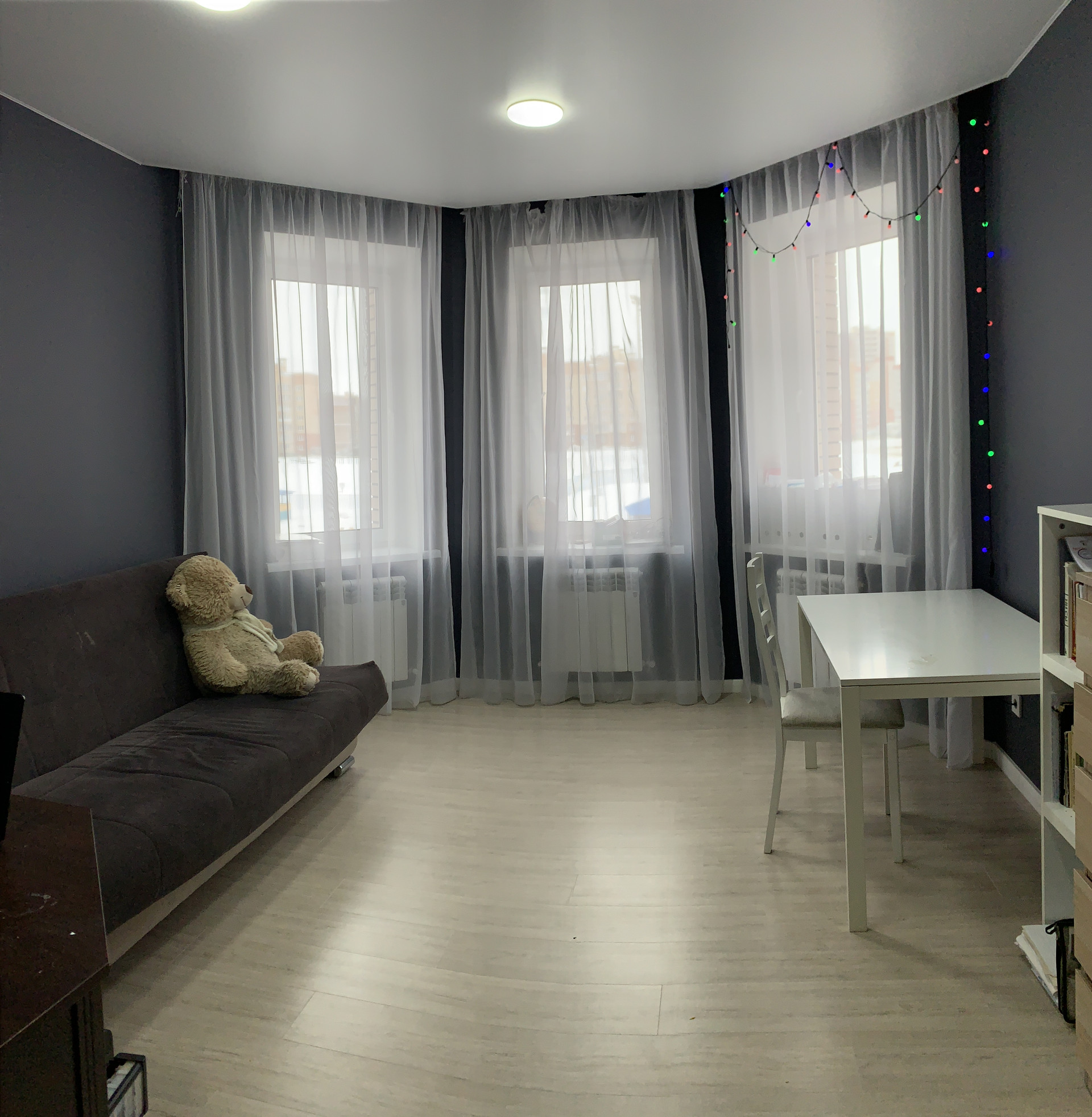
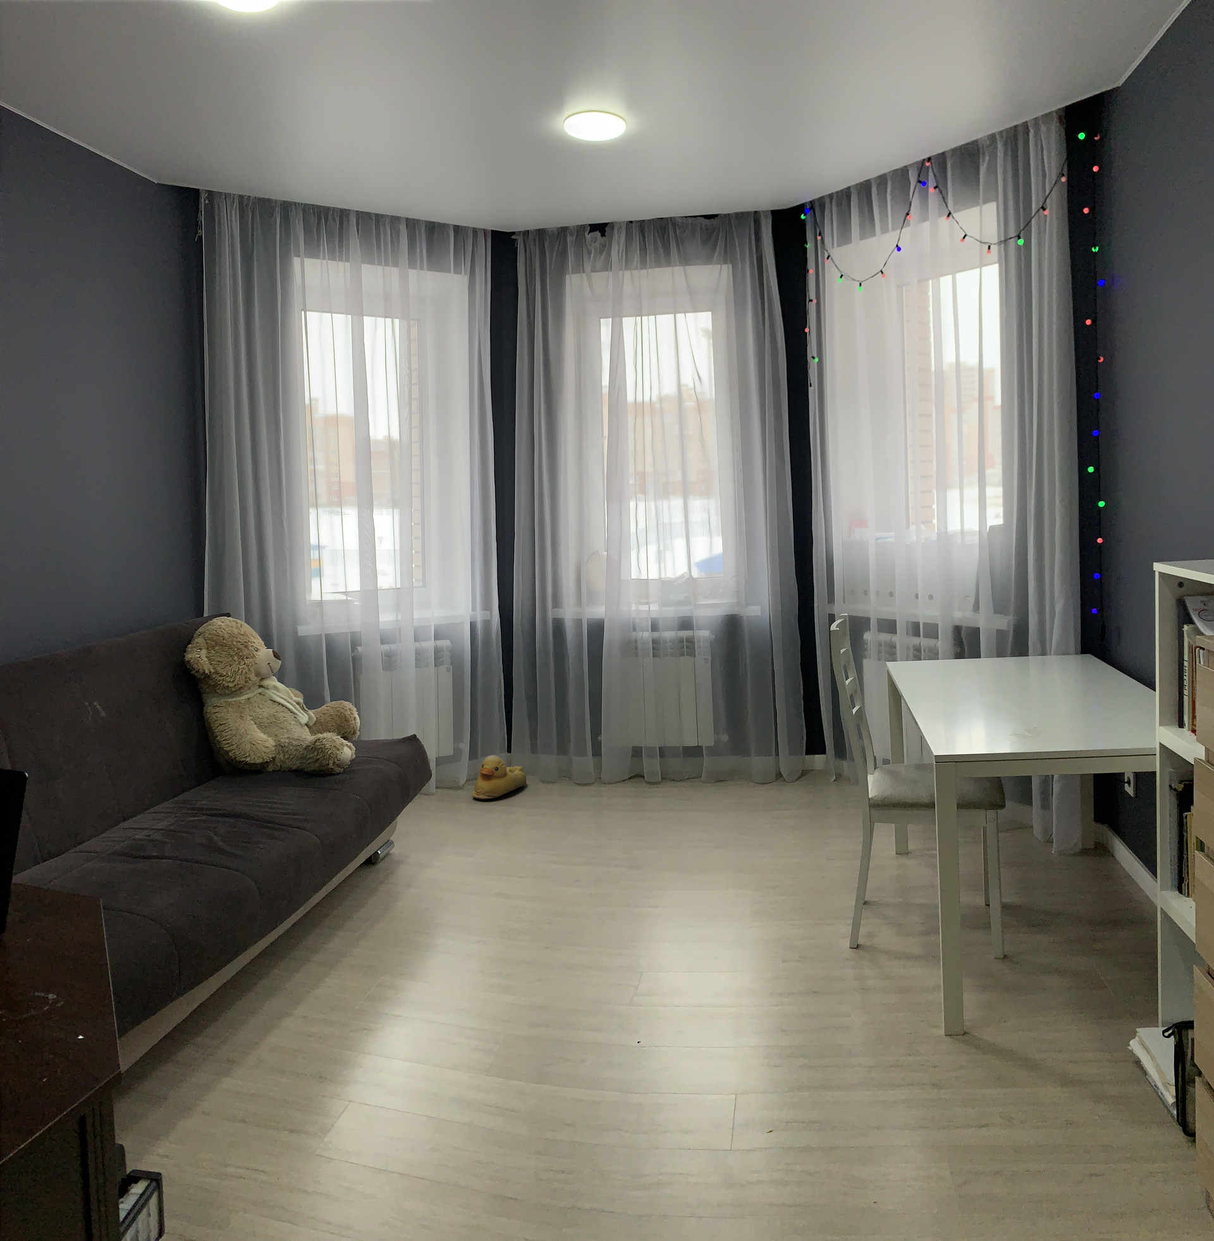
+ rubber duck (499, 772)
